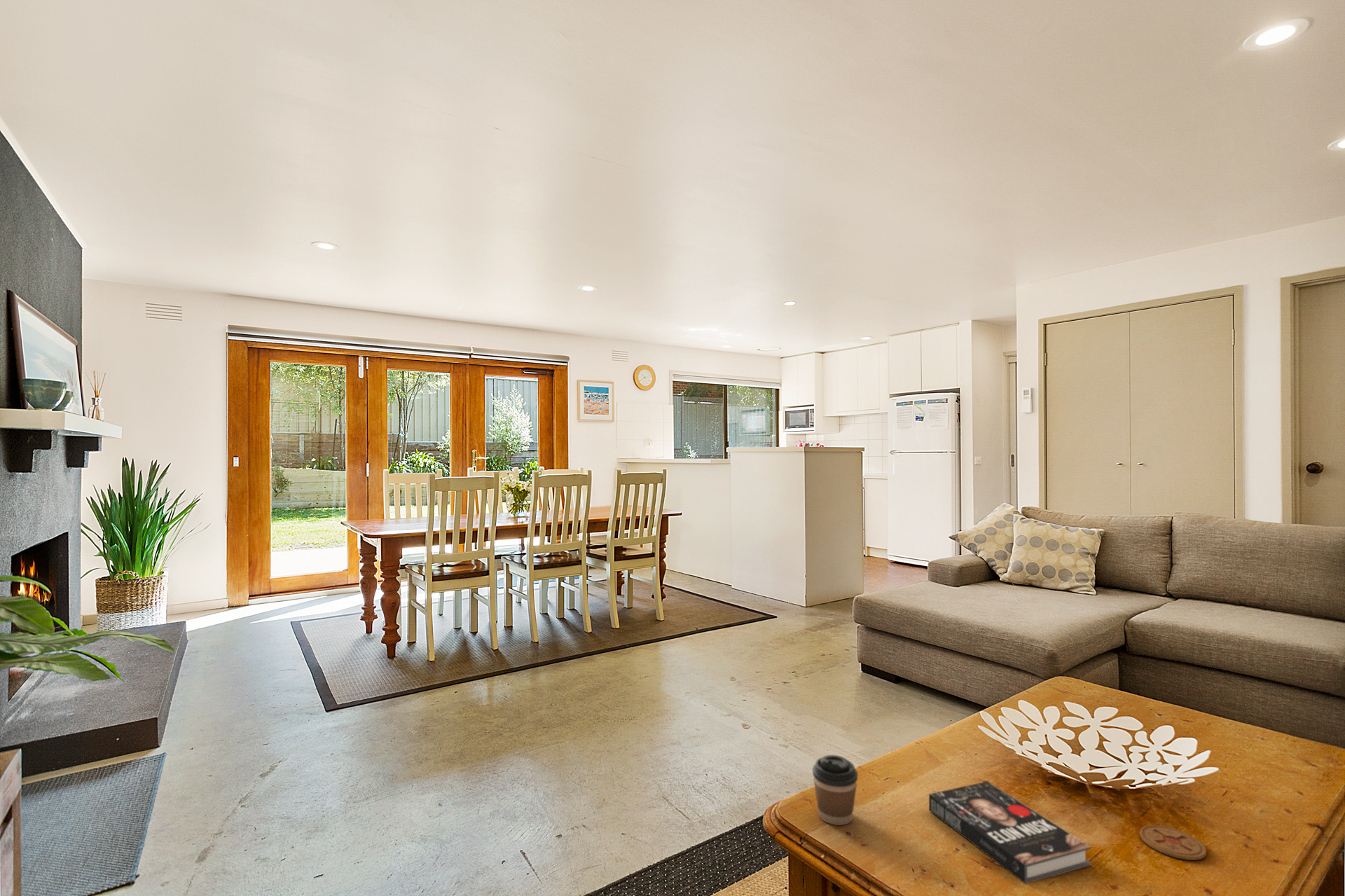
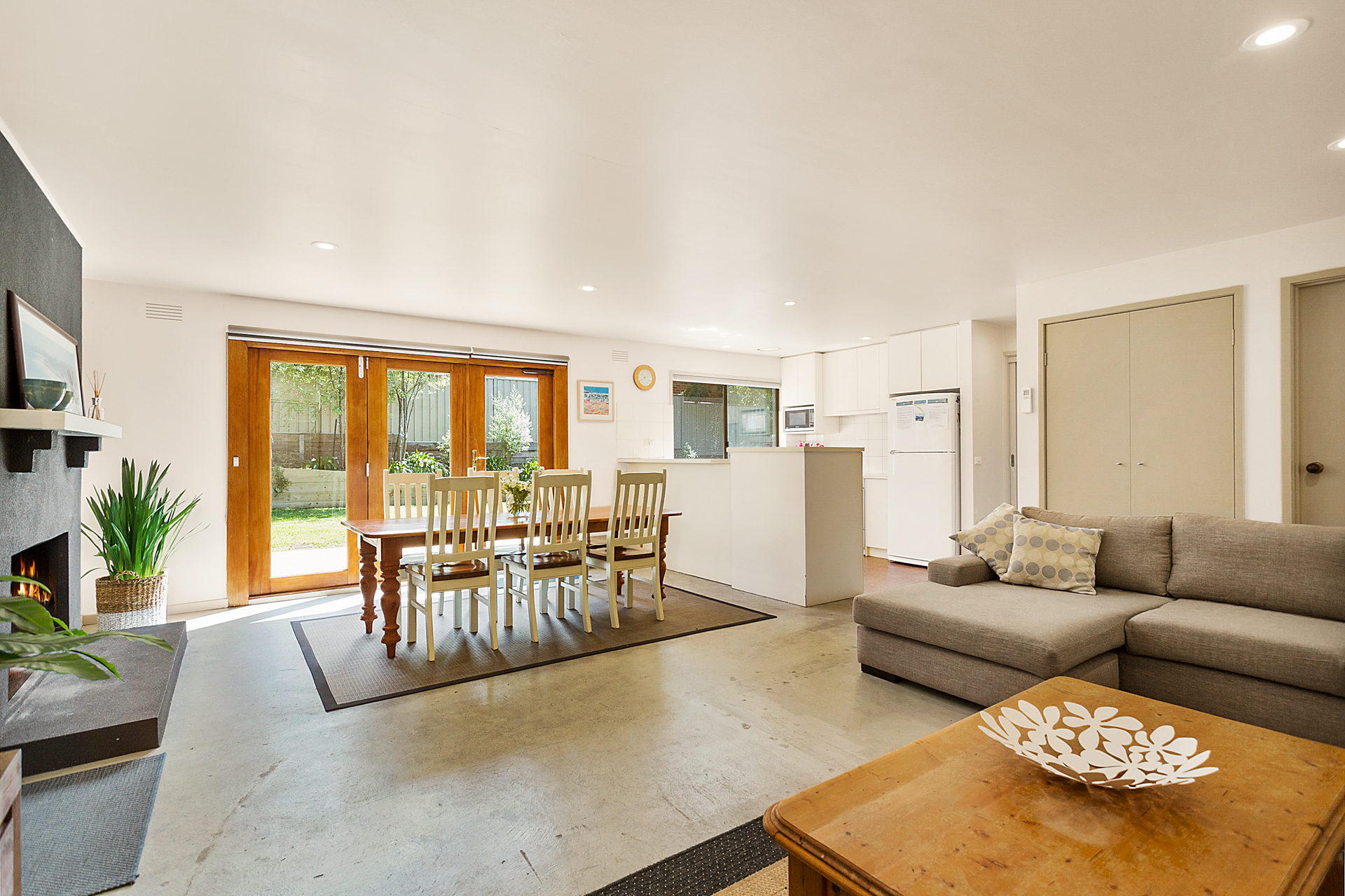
- book (1004, 827)
- coffee cup (835, 786)
- coaster (1172, 841)
